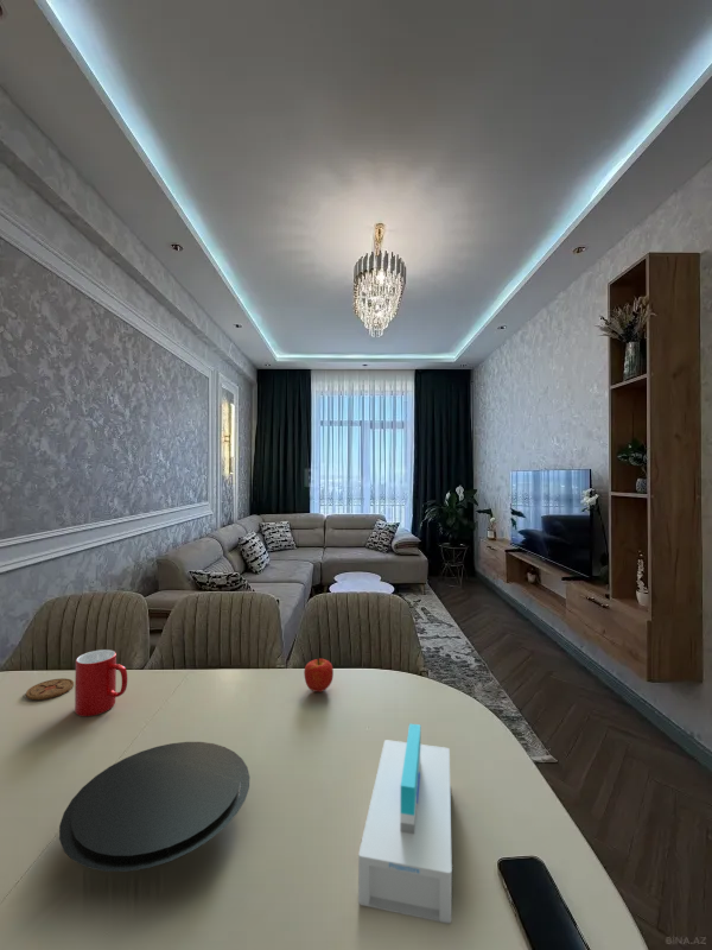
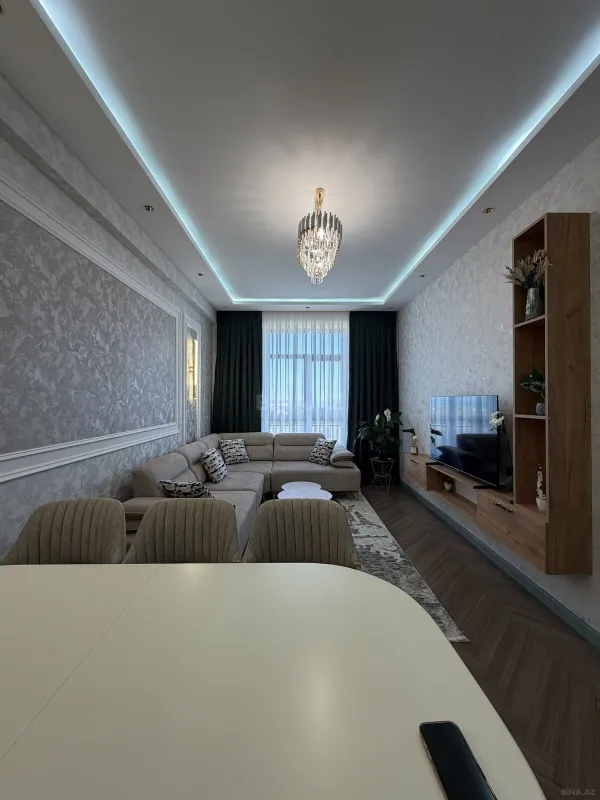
- tissue box (411, 792)
- fruit (318, 673)
- coaster (50, 688)
- cup (100, 683)
- plate (161, 804)
